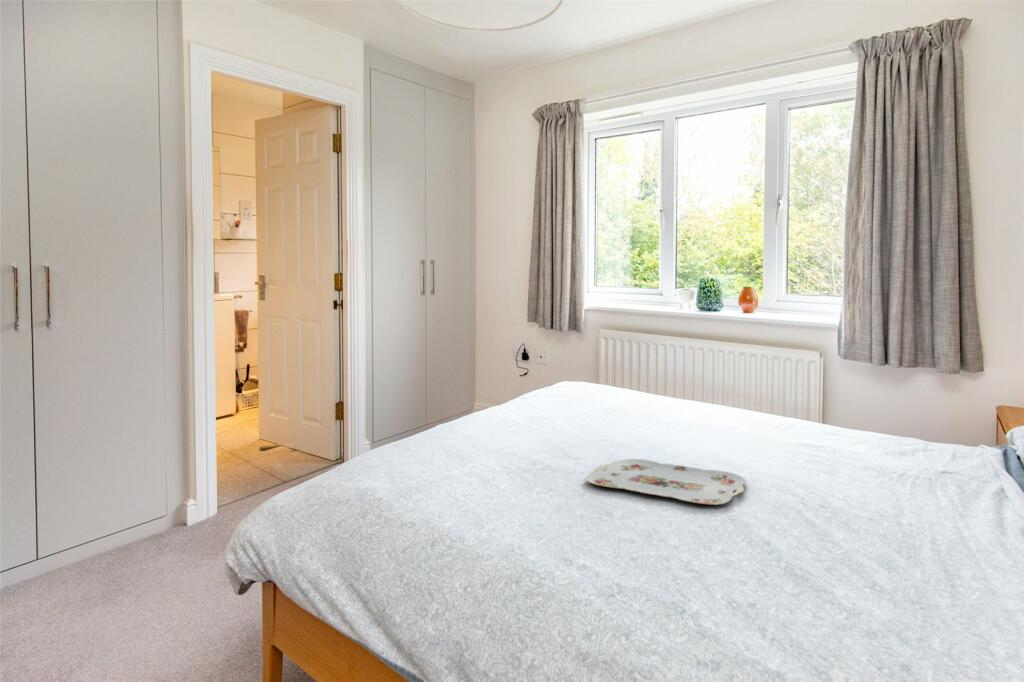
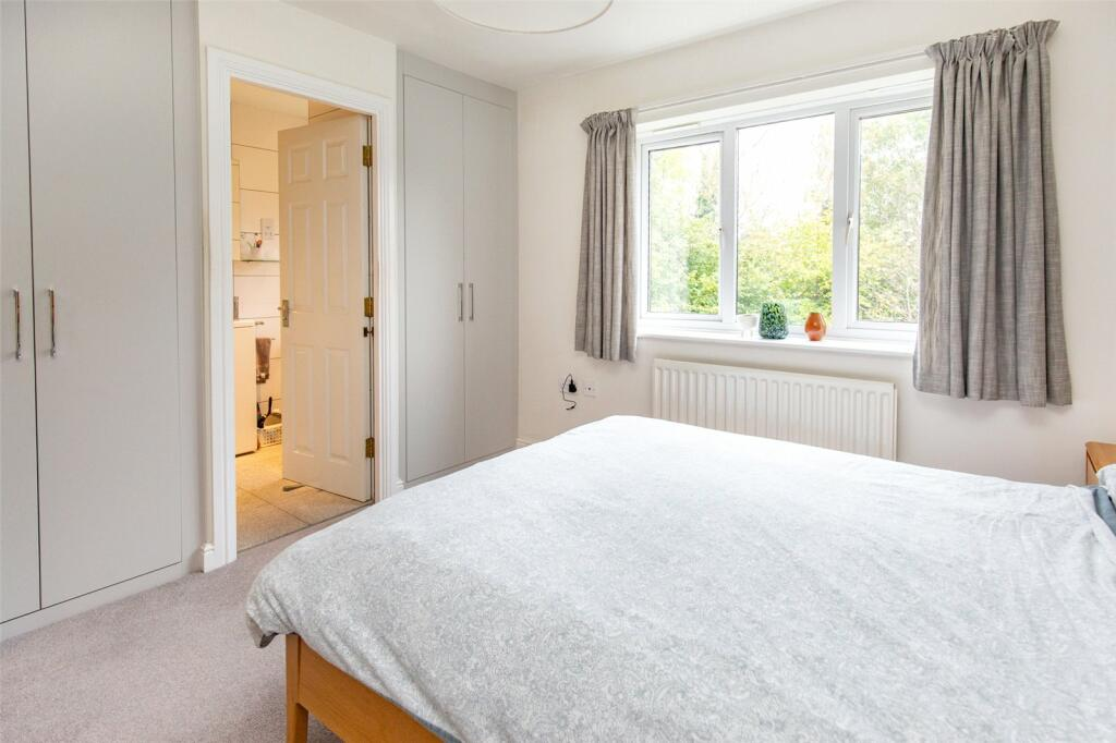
- serving tray (665, 480)
